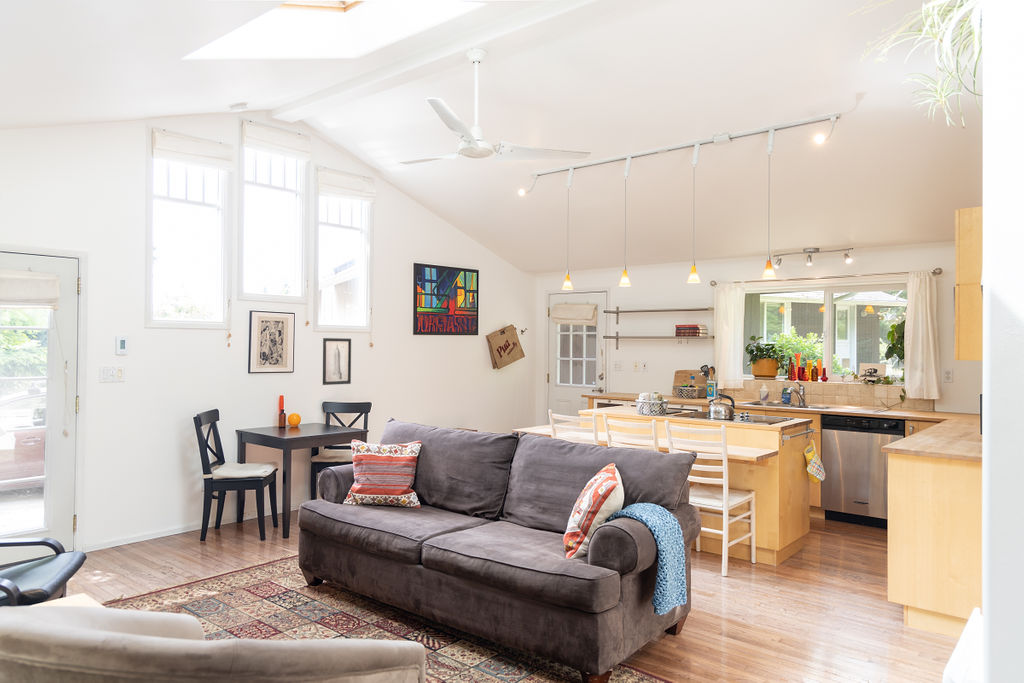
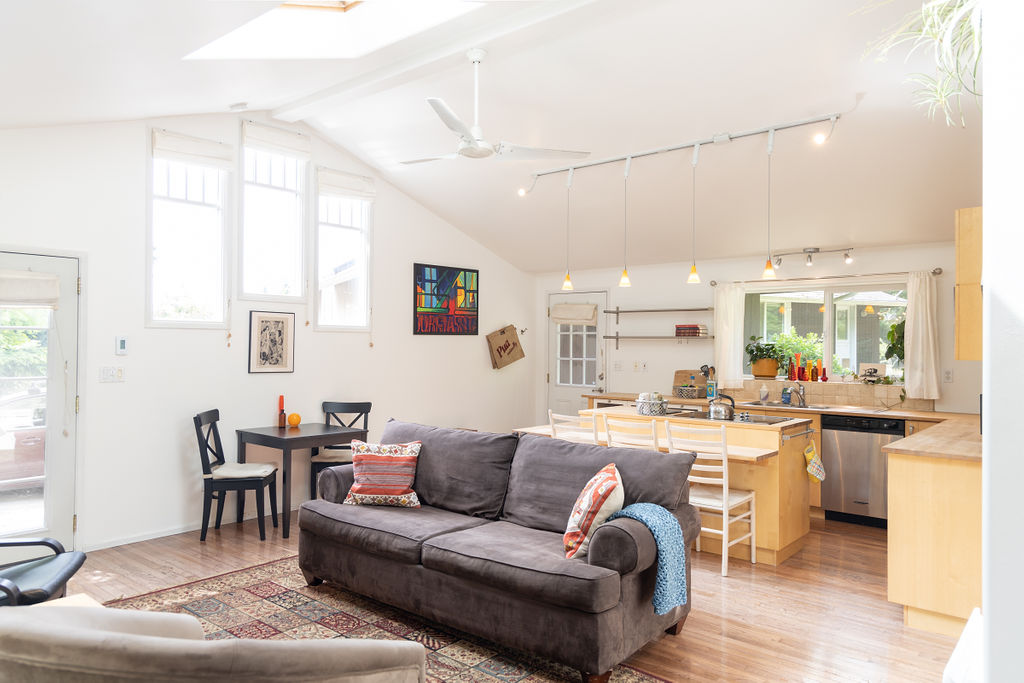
- wall art (337, 361)
